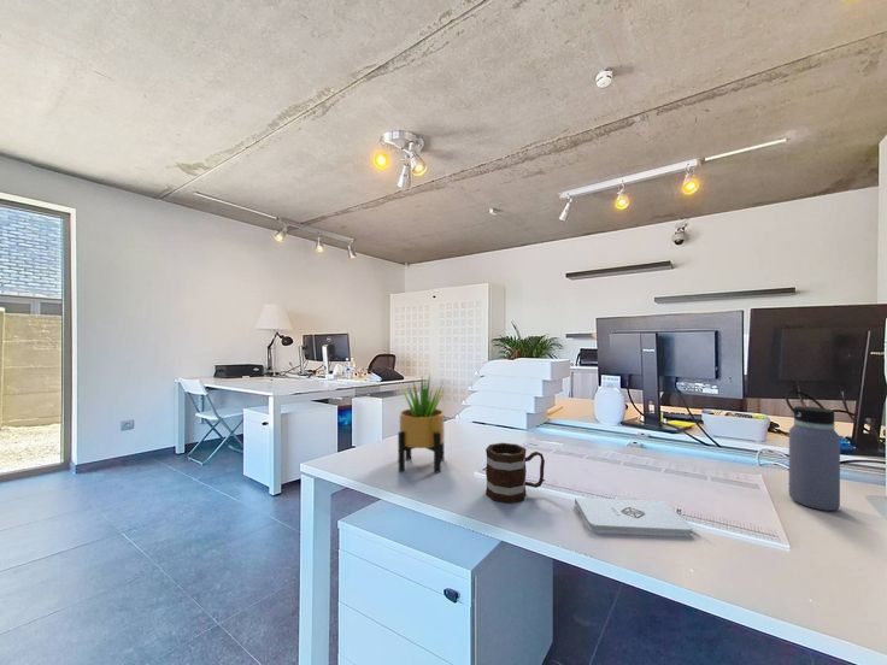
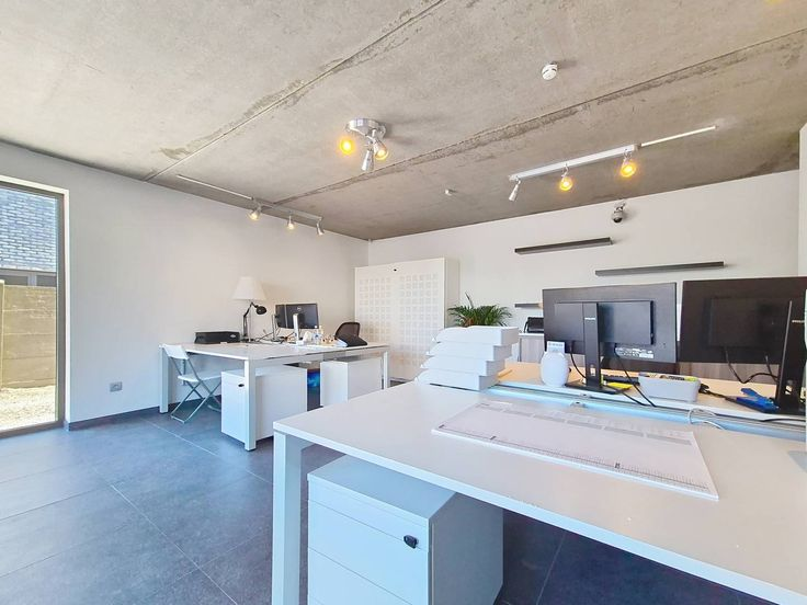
- water bottle (811, 448)
- notepad (629, 516)
- potted plant (422, 419)
- mug (515, 471)
